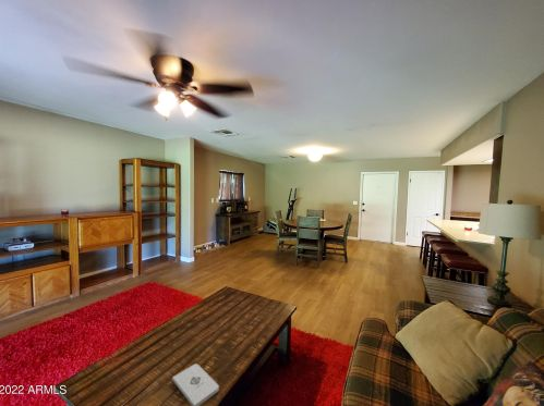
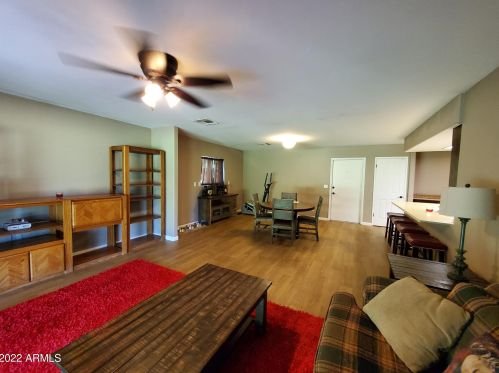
- notepad (195, 383)
